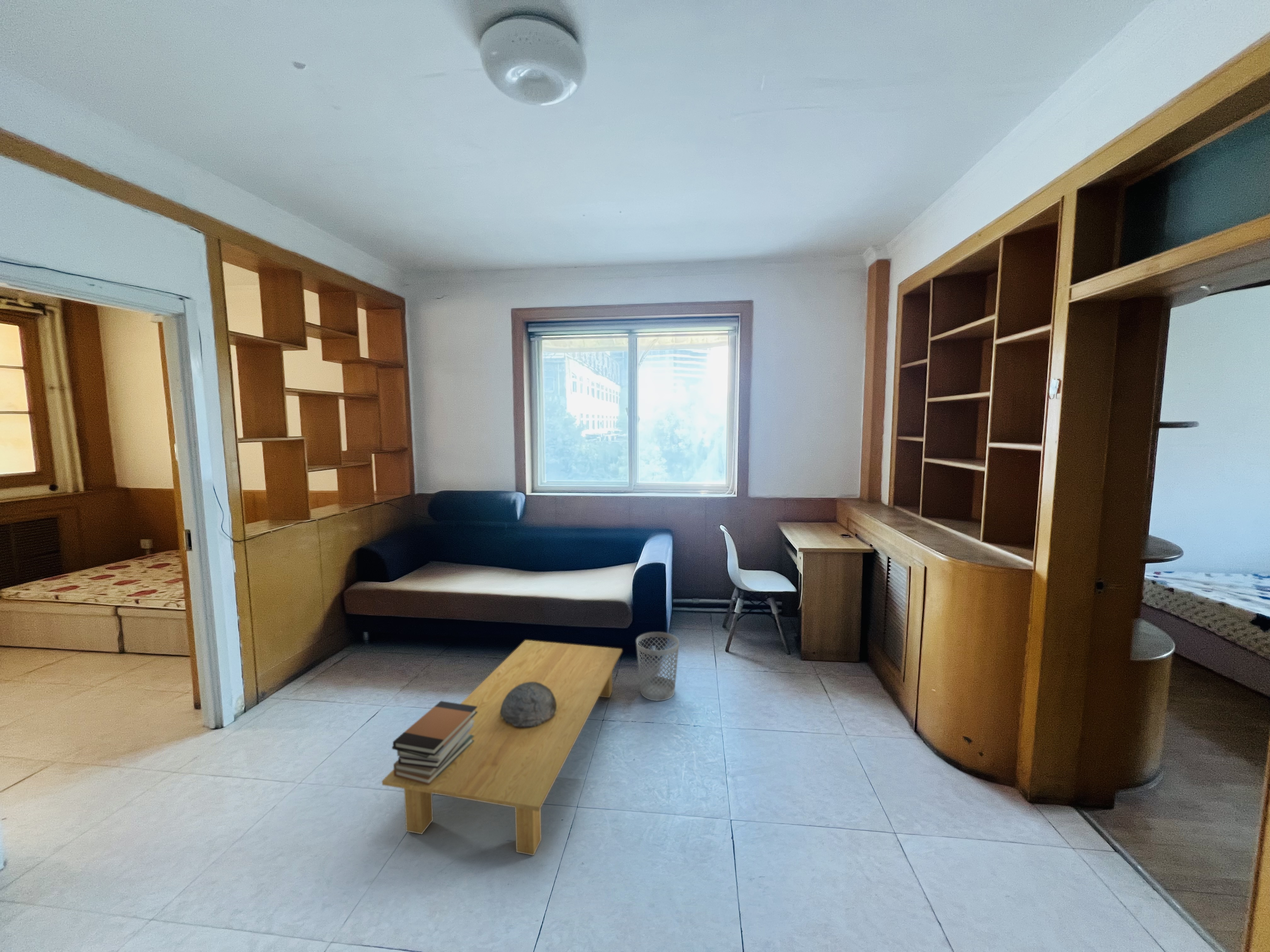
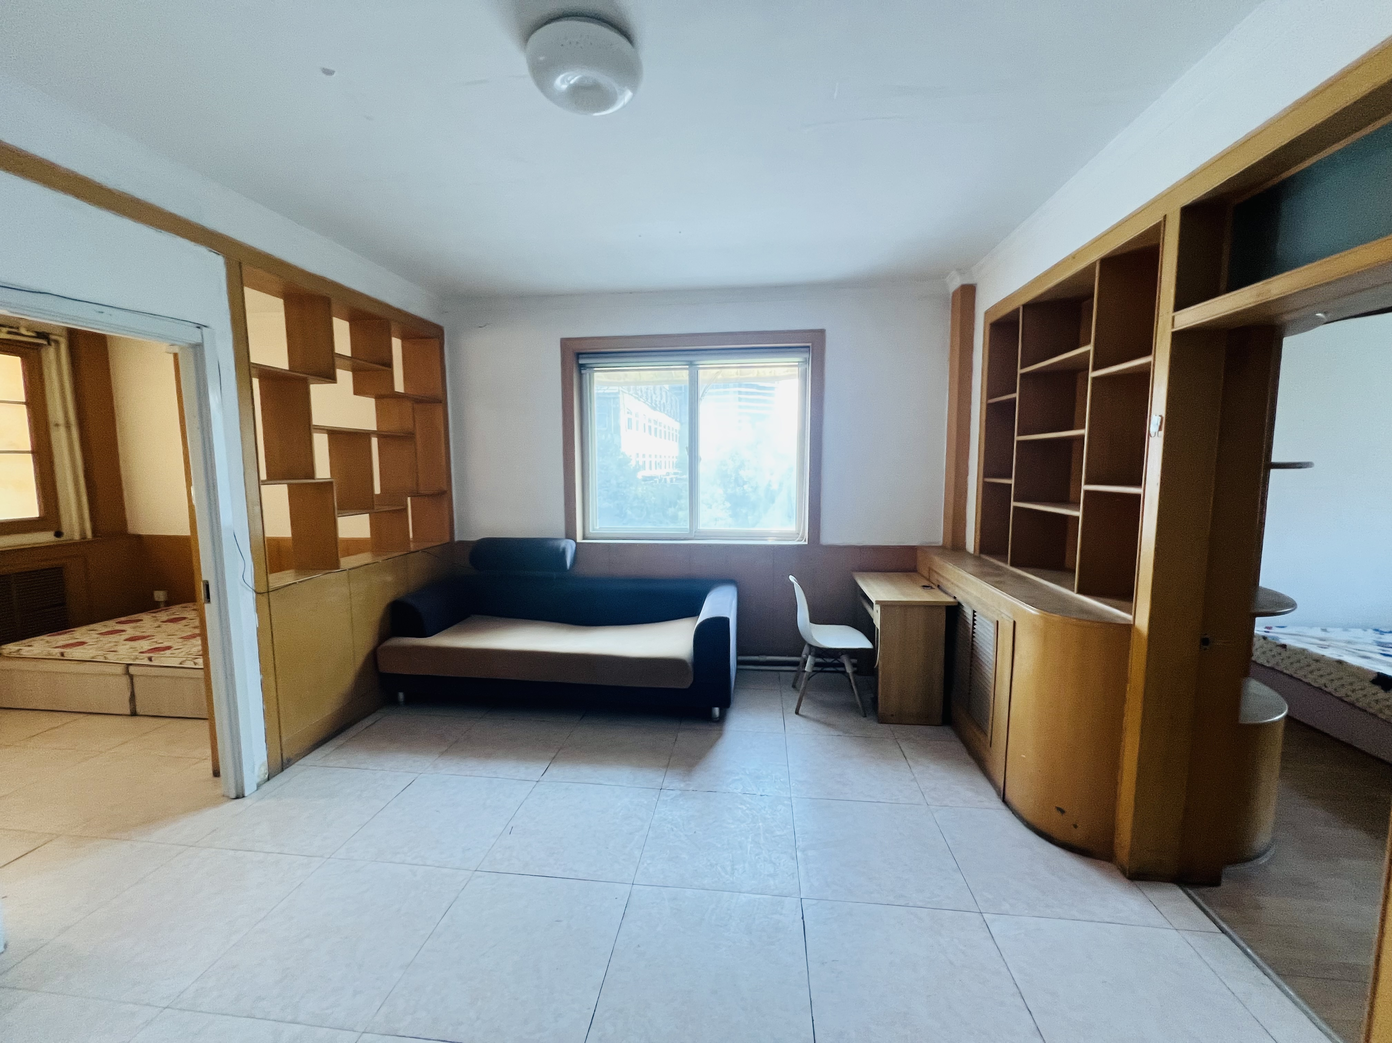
- book stack (437, 739)
- wastebasket (657, 666)
- coffee table (530, 727)
- decorative bowl (528, 698)
